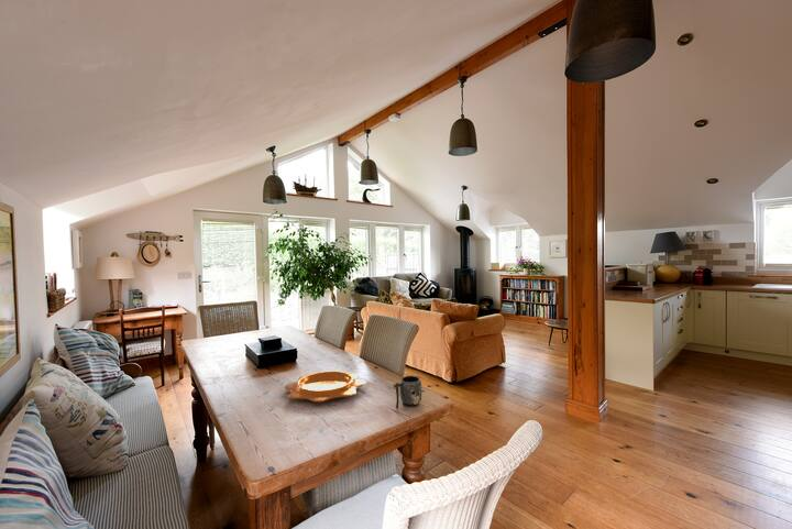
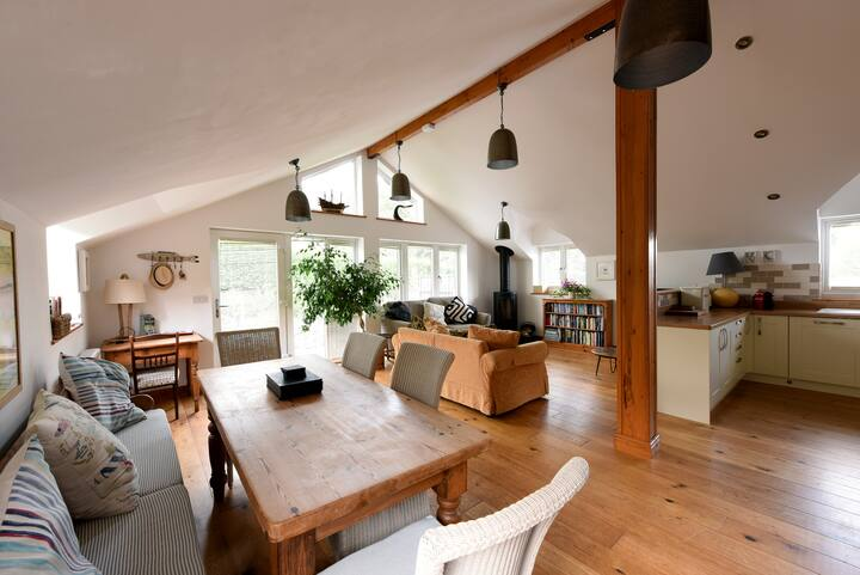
- mug (407, 392)
- decorative bowl (326, 384)
